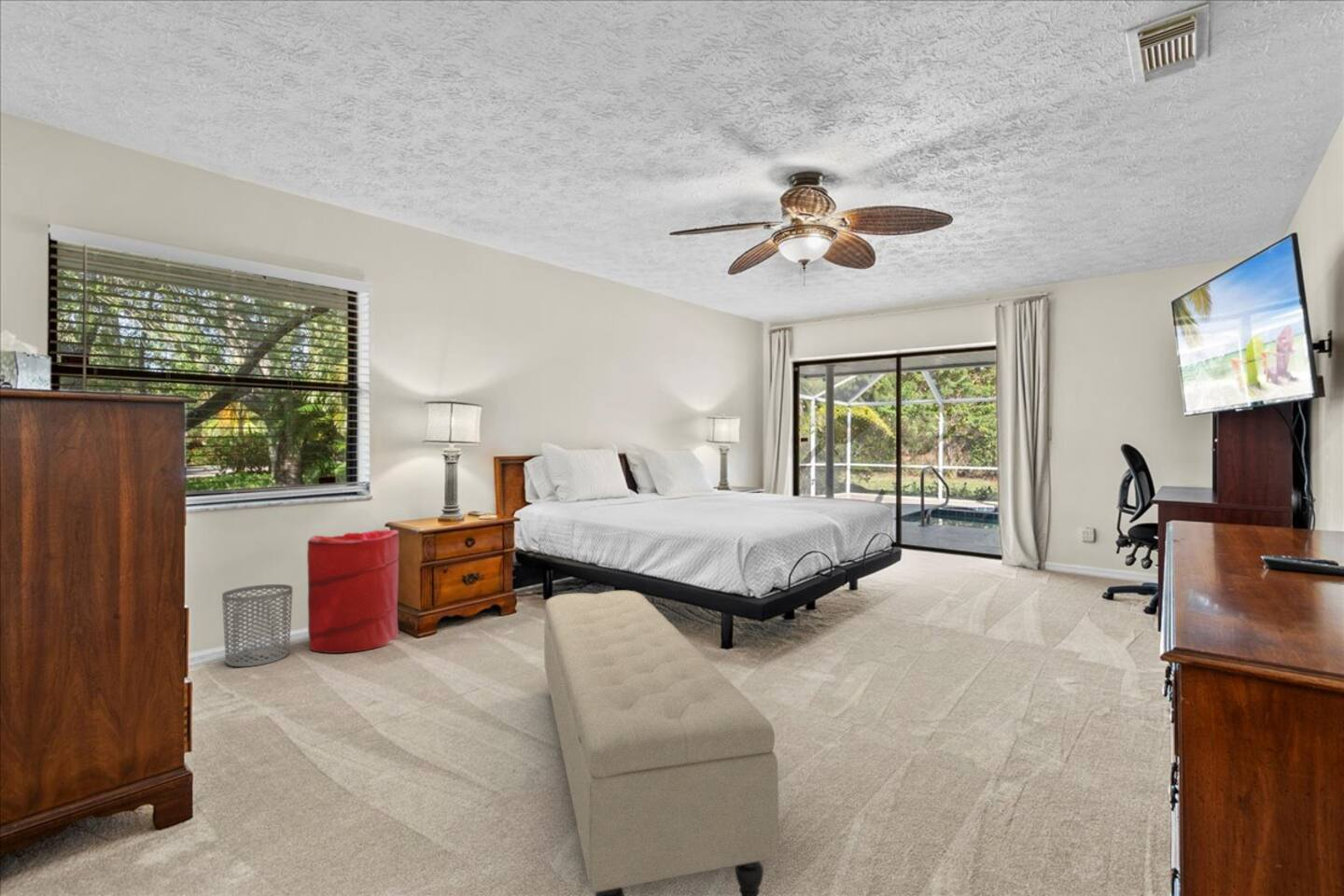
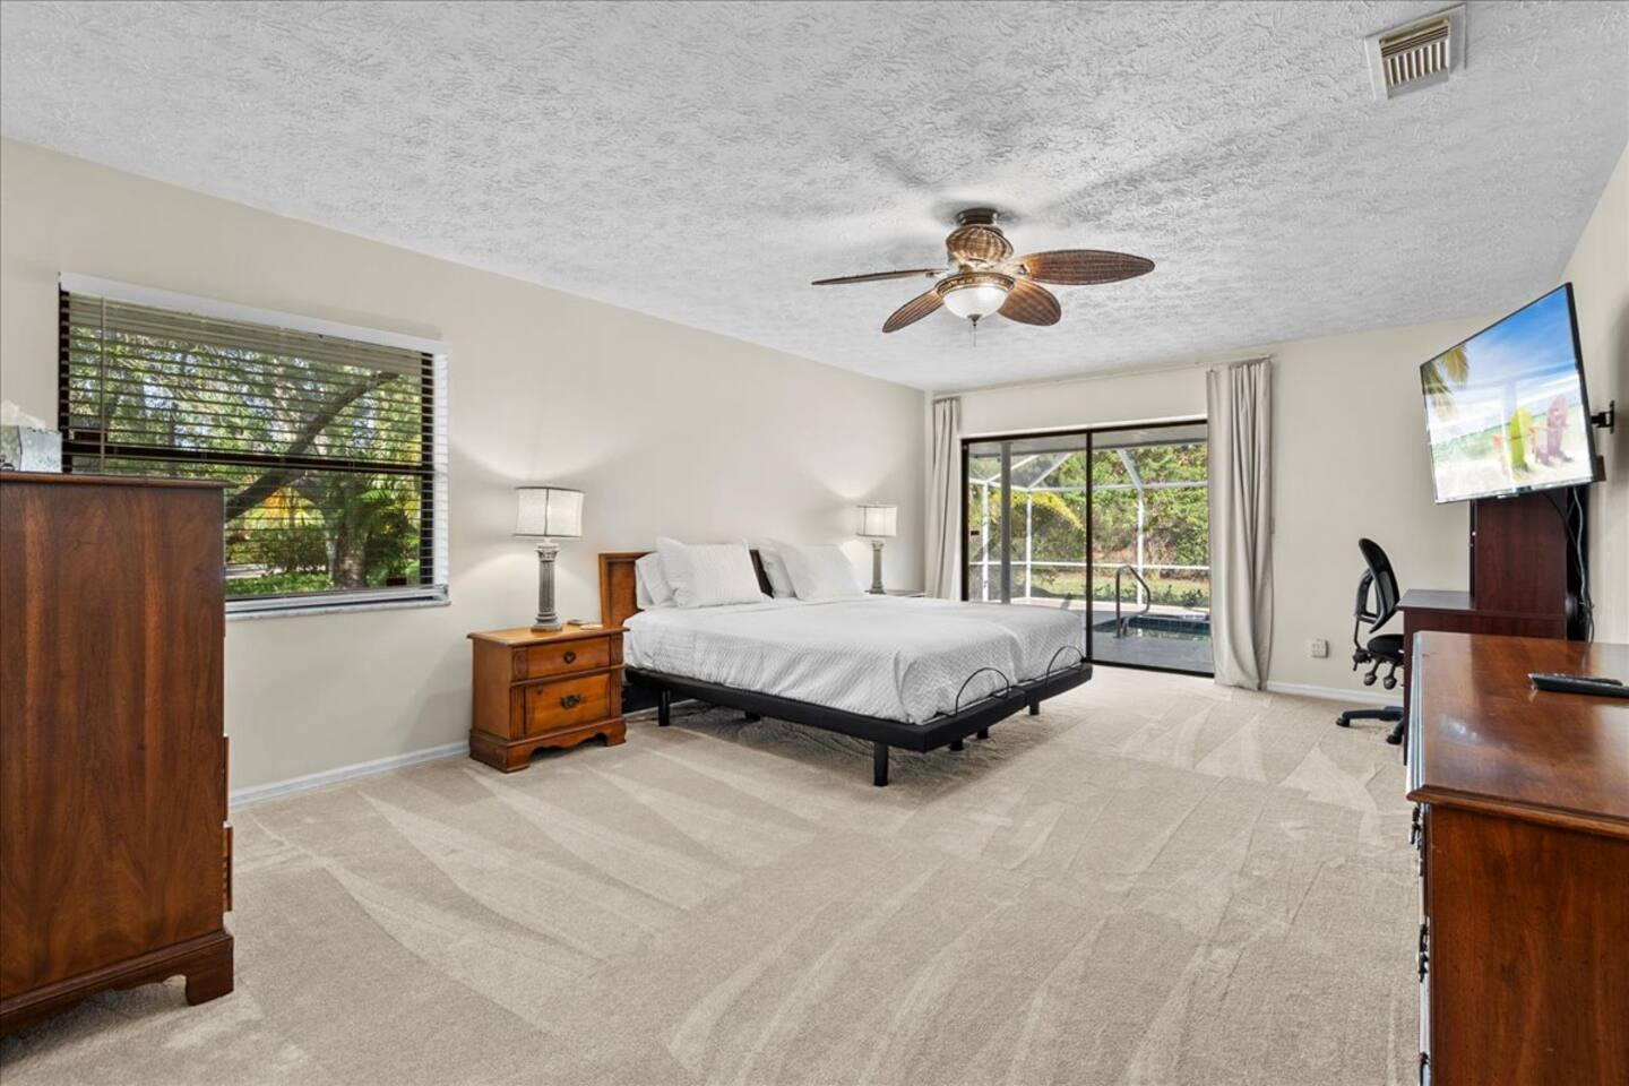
- laundry hamper (354, 585)
- bench (626, 703)
- waste bin (258, 624)
